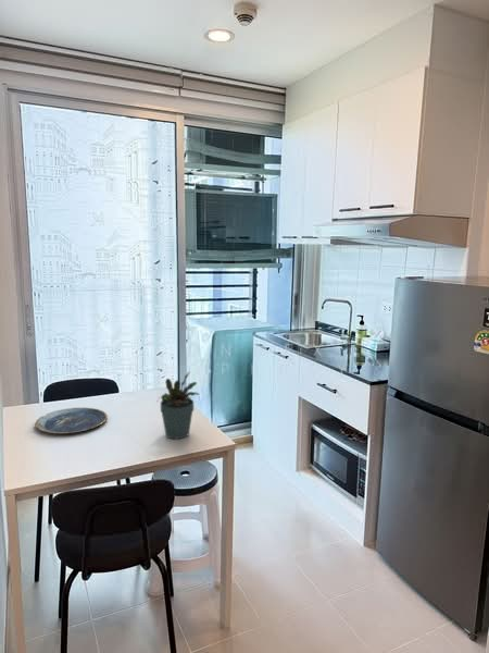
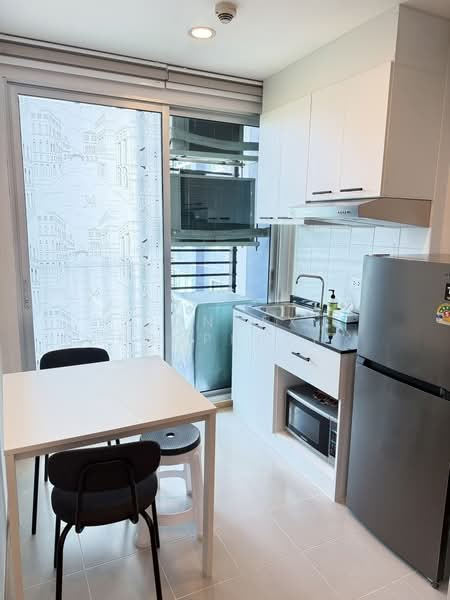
- plate (72, 420)
- potted plant (181, 404)
